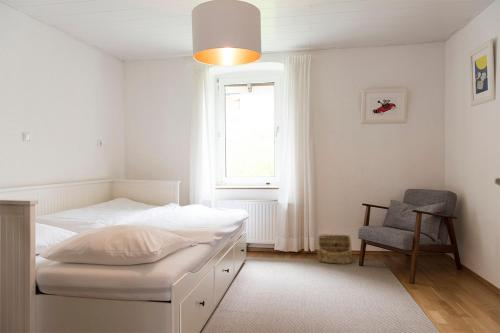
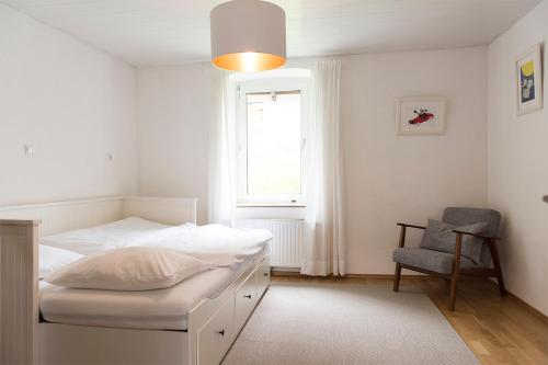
- basket (334, 248)
